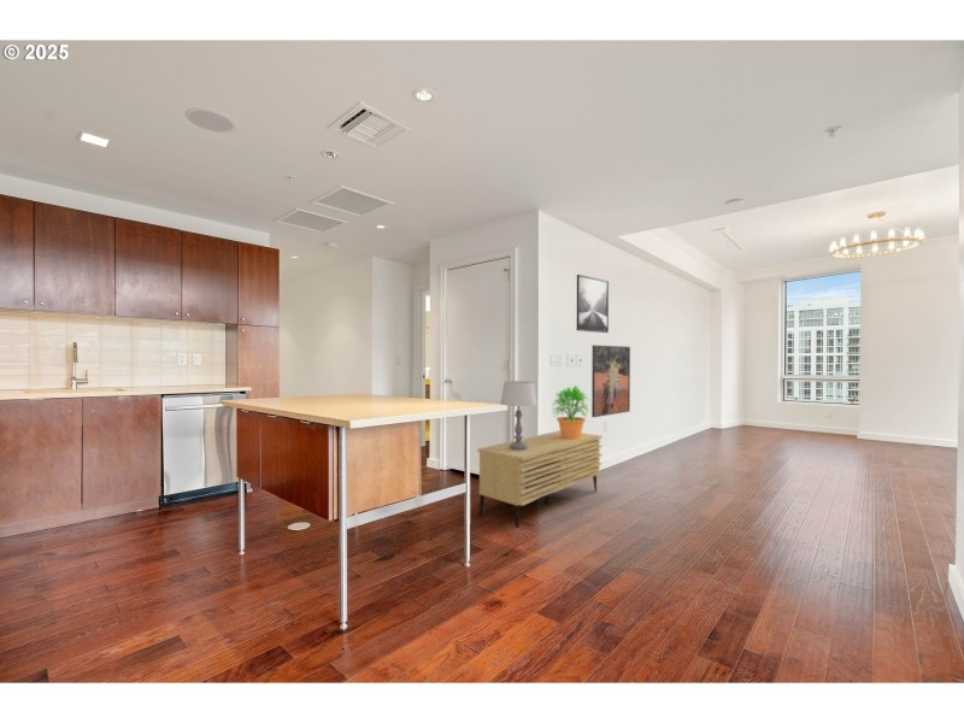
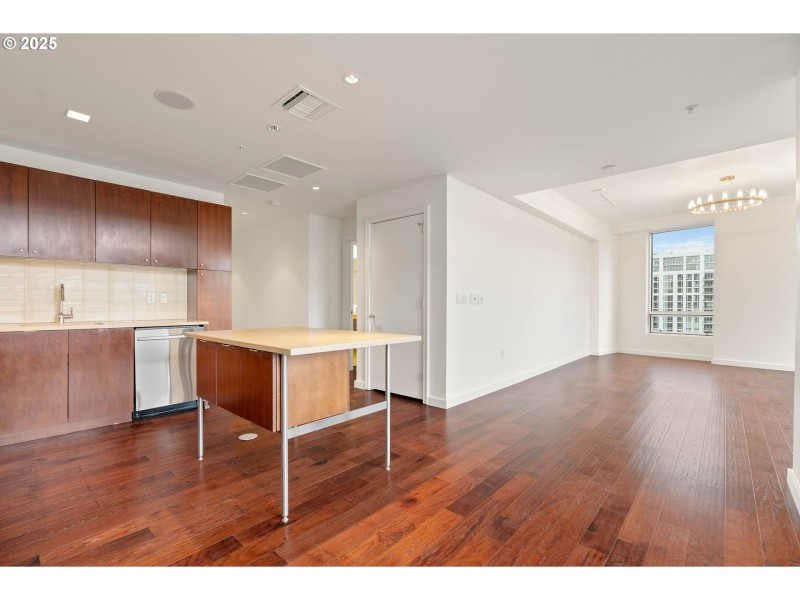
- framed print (593, 305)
- potted plant (570, 411)
- table lamp (518, 415)
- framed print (611, 380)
- sideboard (545, 471)
